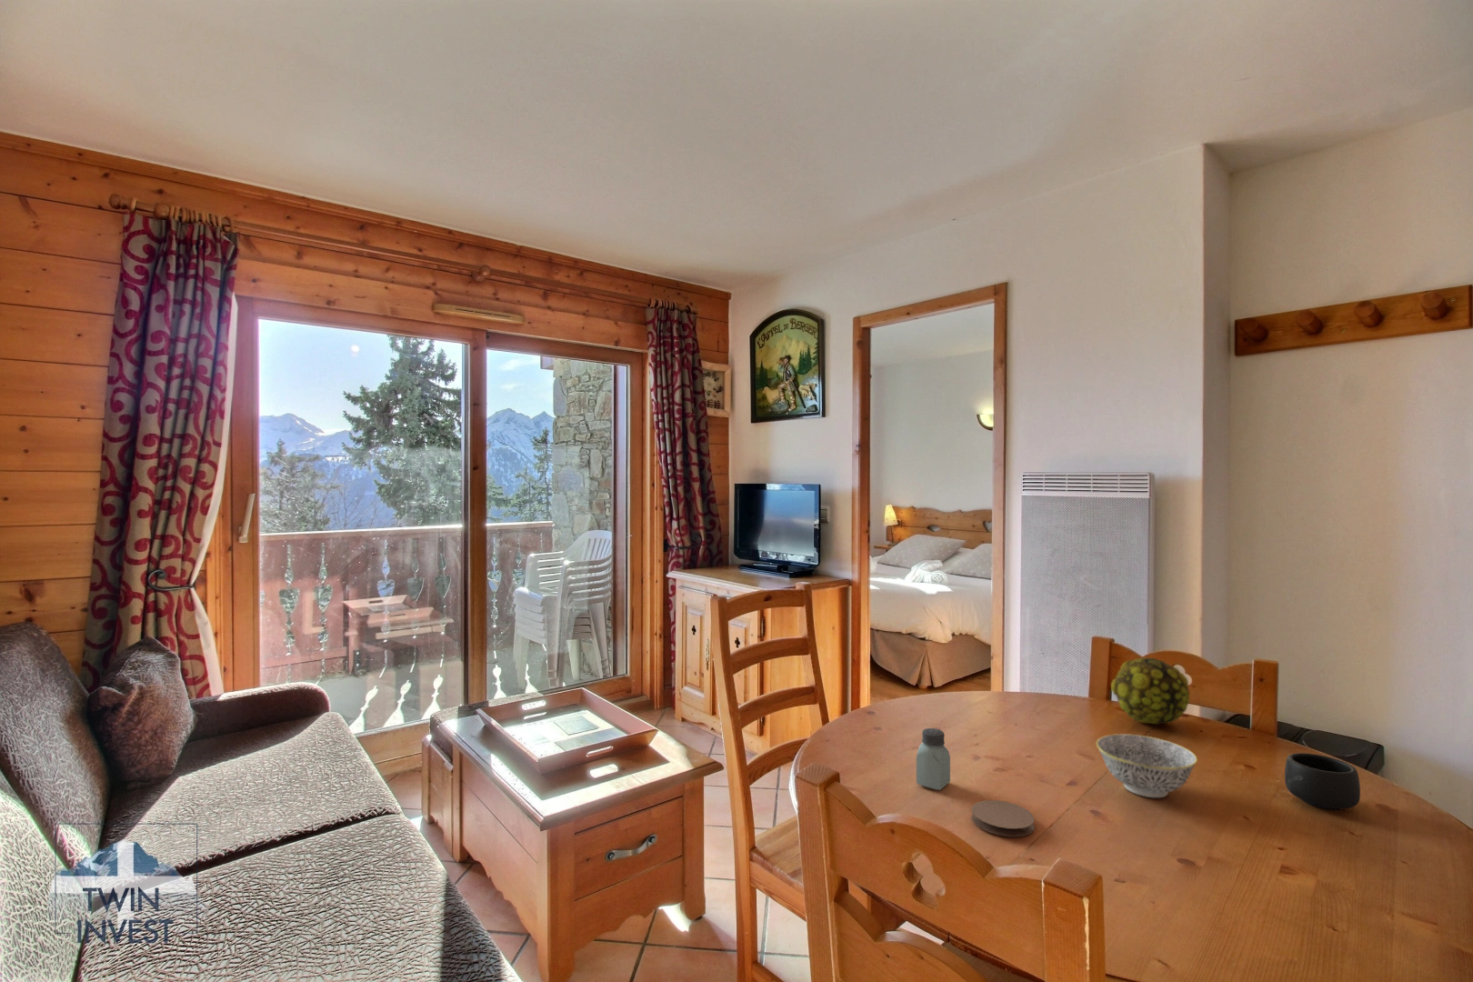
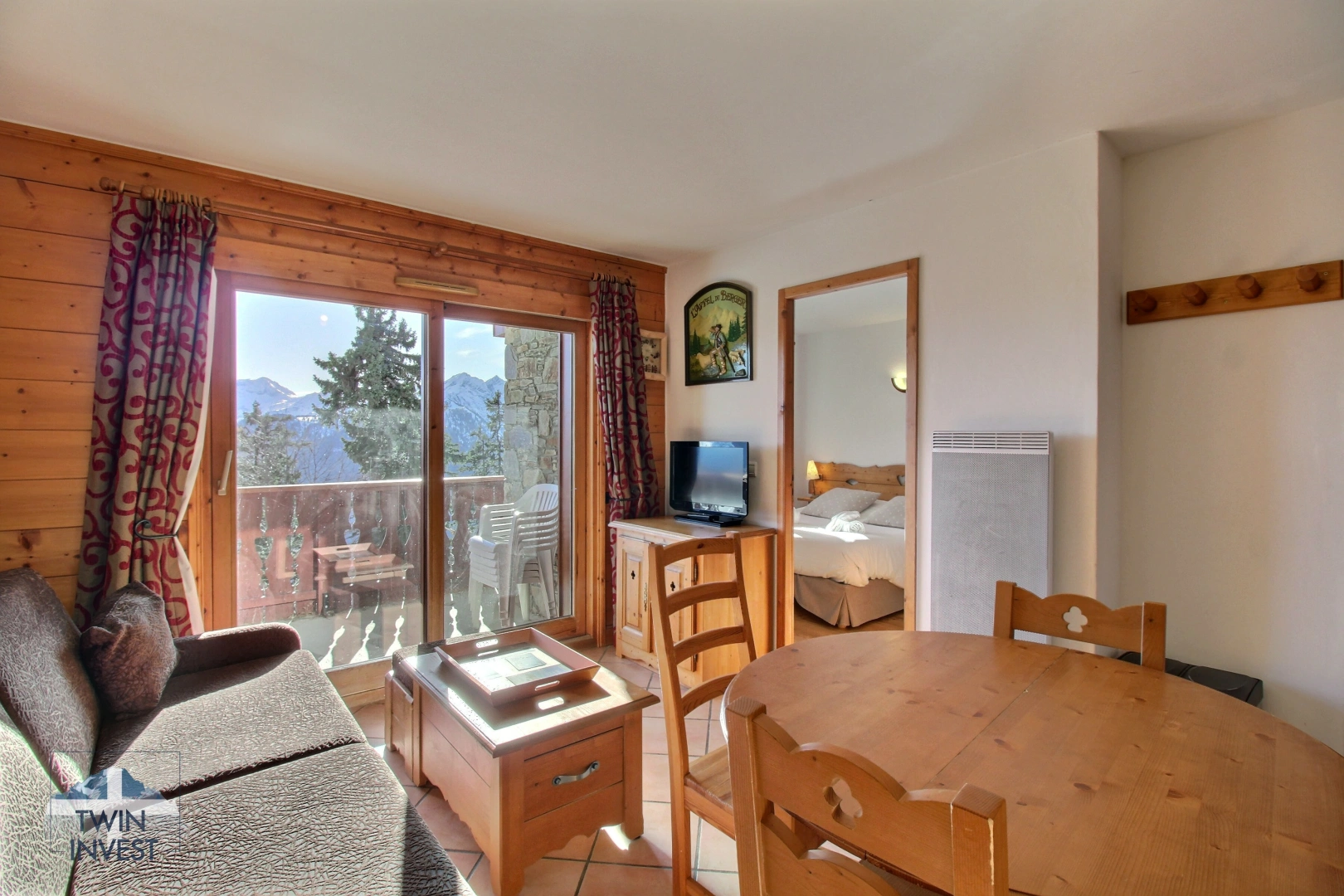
- saltshaker (933, 757)
- coaster (1002, 818)
- mug (1316, 780)
- decorative ball (1150, 690)
- bowl (1145, 769)
